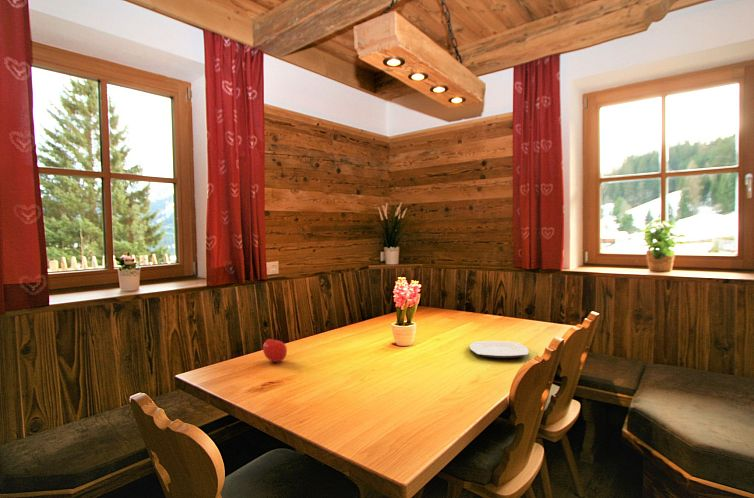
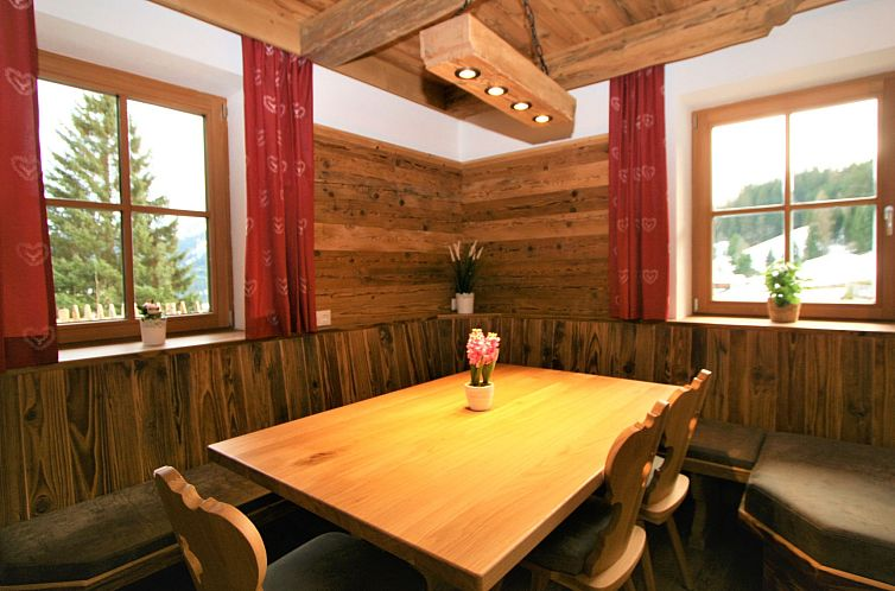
- plate (498, 350)
- fruit (275, 348)
